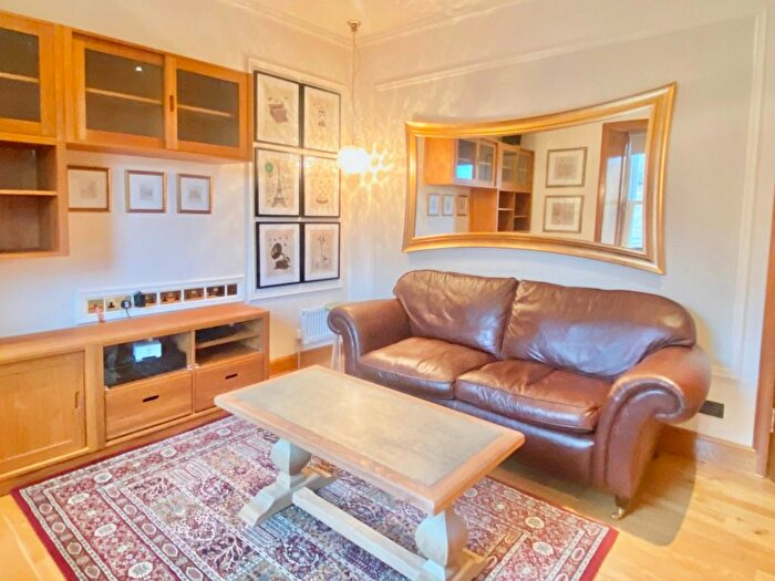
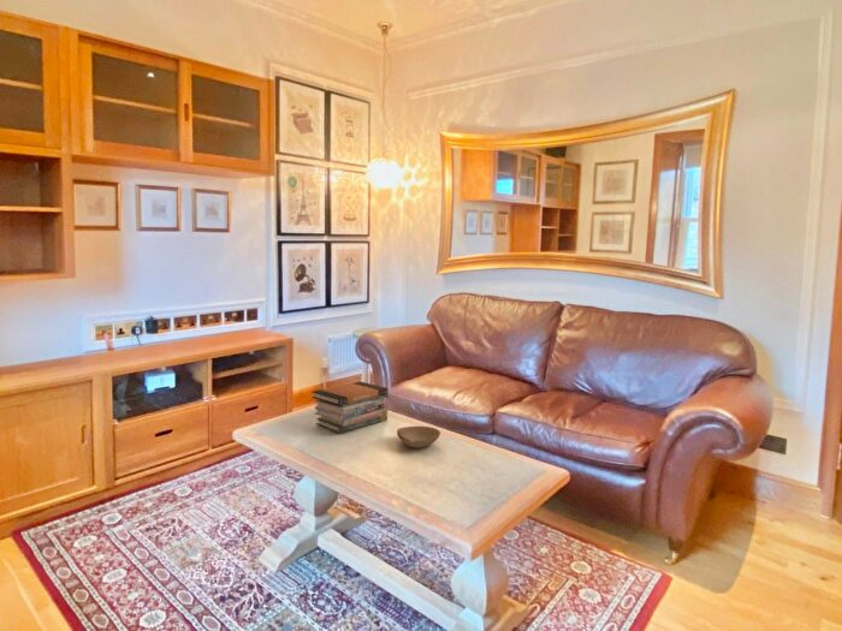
+ bowl (419, 437)
+ book stack (350, 405)
